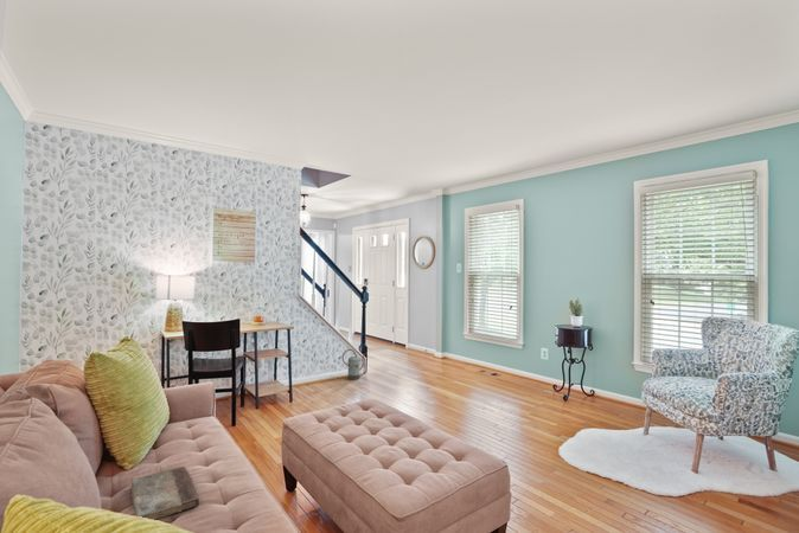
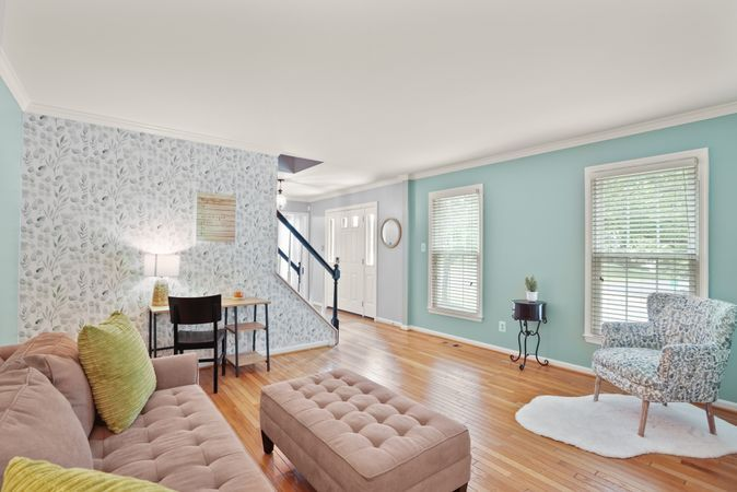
- watering can (353, 362)
- book (164, 492)
